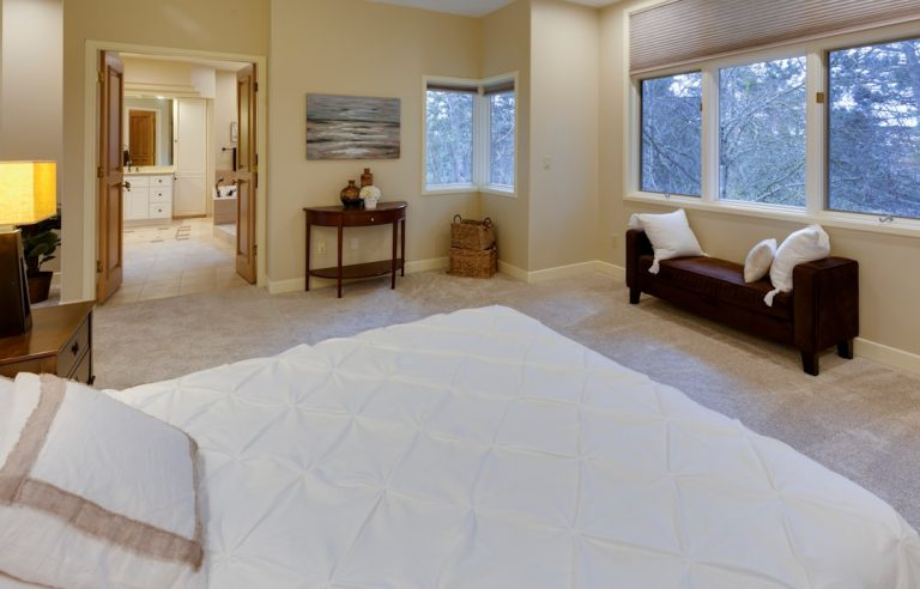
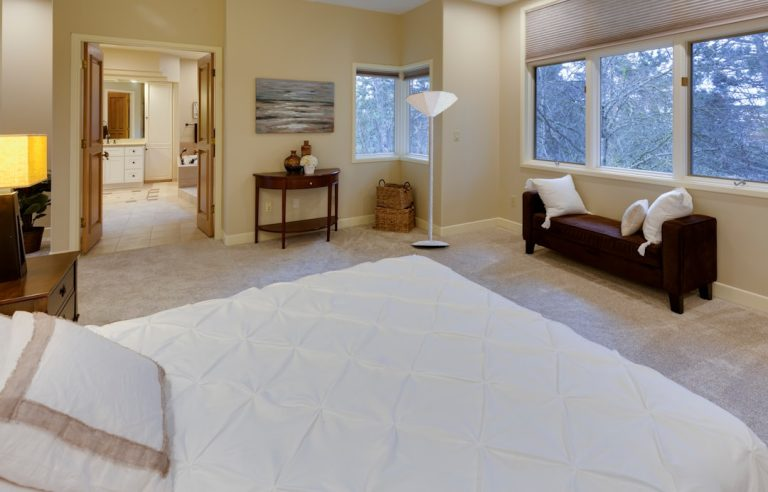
+ floor lamp (430, 171)
